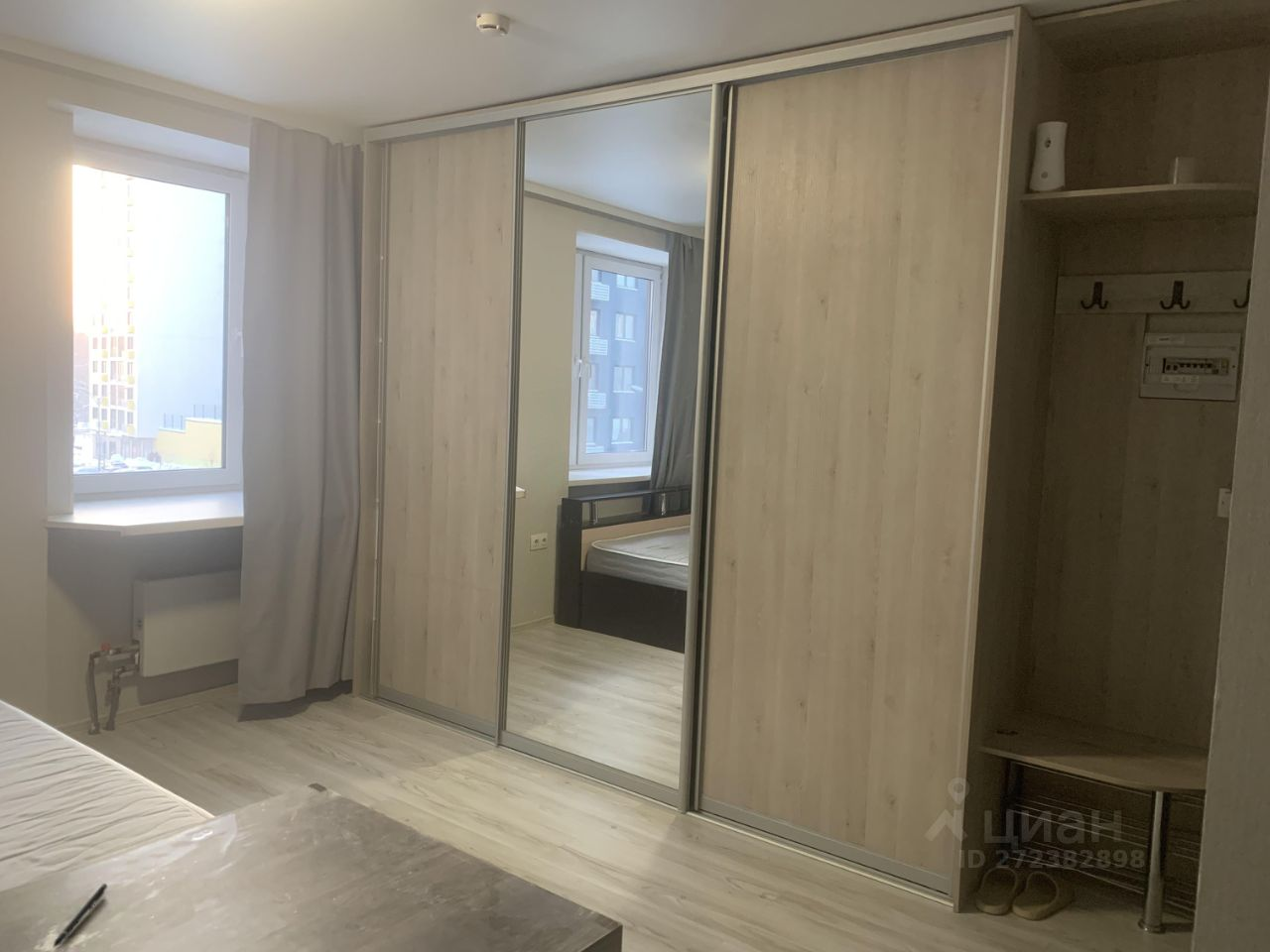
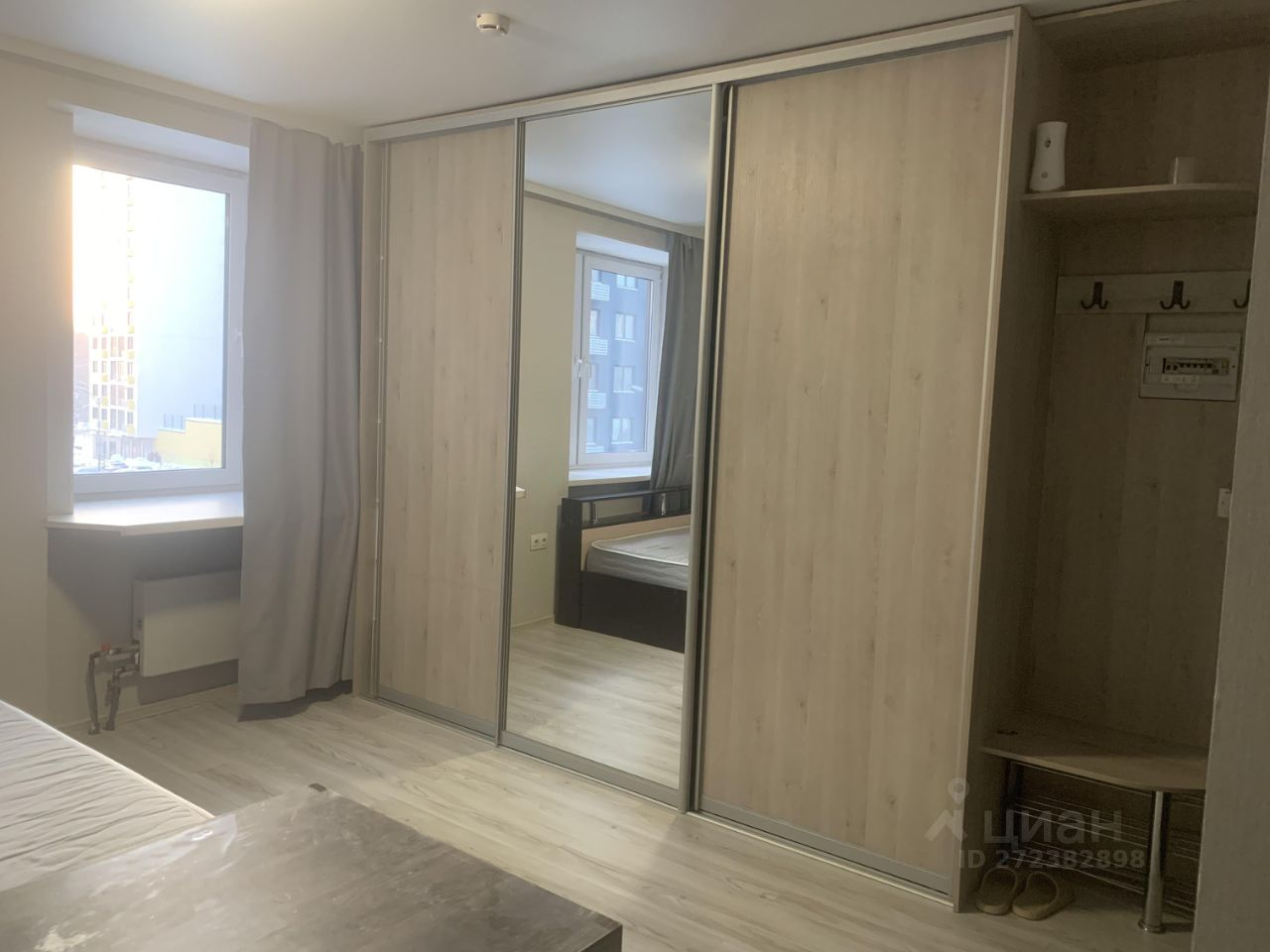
- pen (80, 914)
